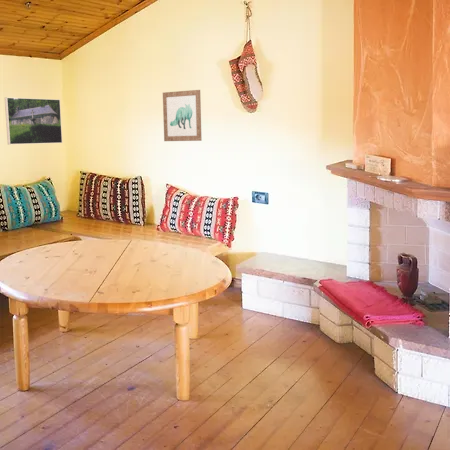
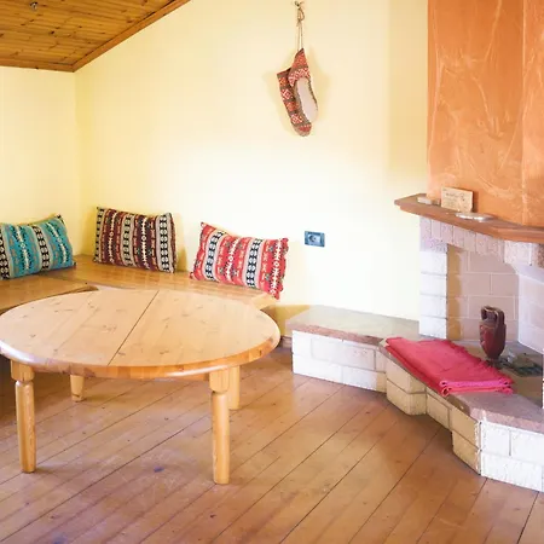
- wall art (181, 116)
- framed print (34, 121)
